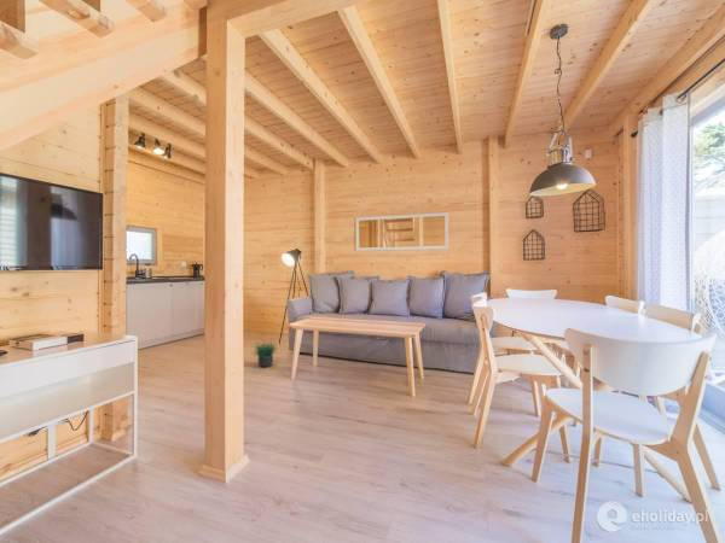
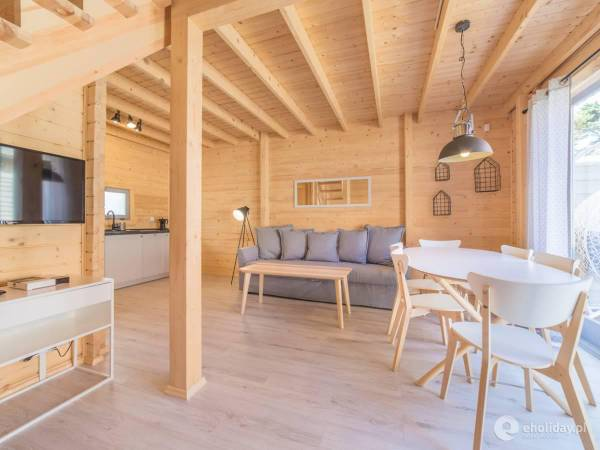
- potted plant (265, 349)
